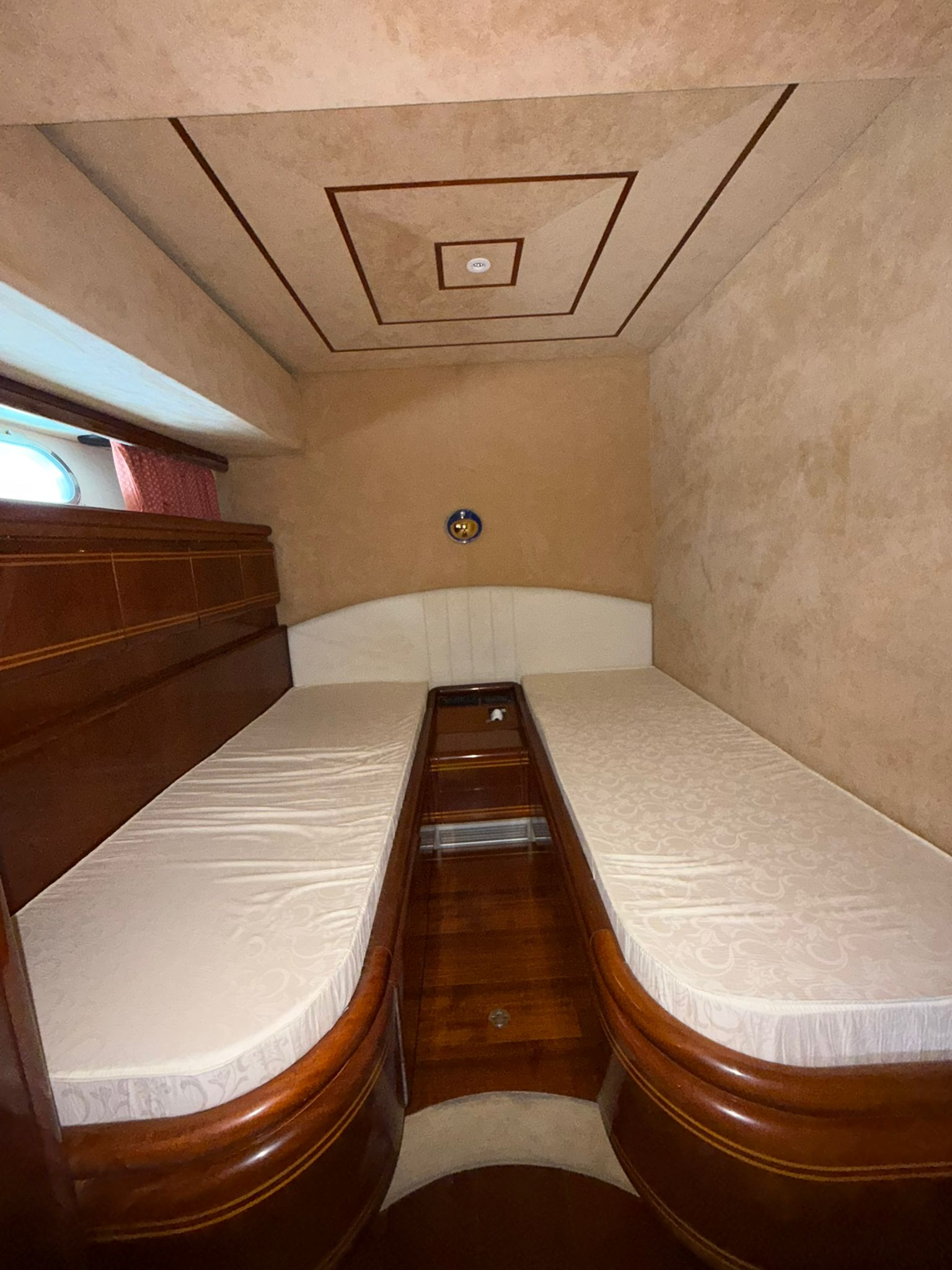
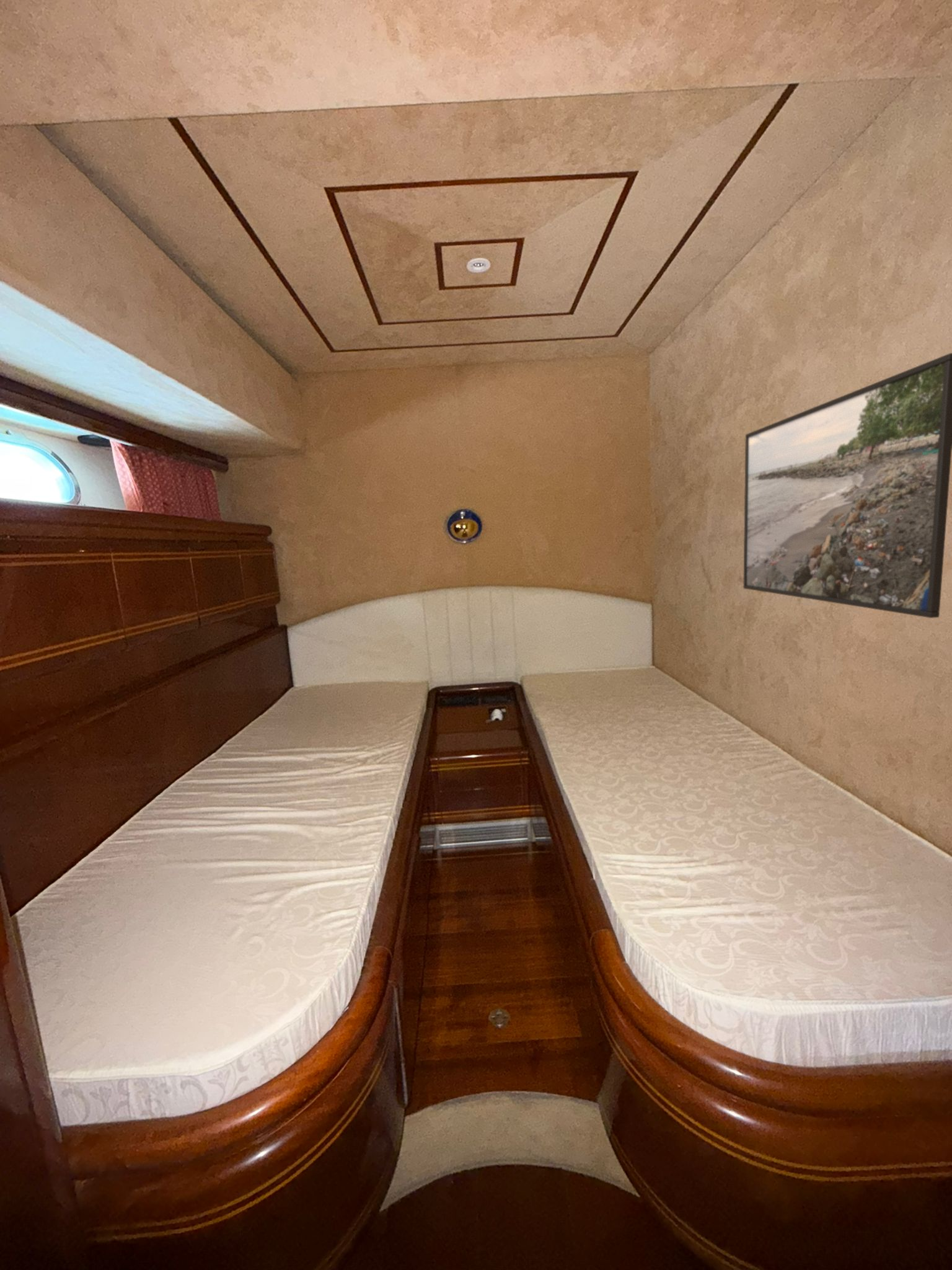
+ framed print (819, 505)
